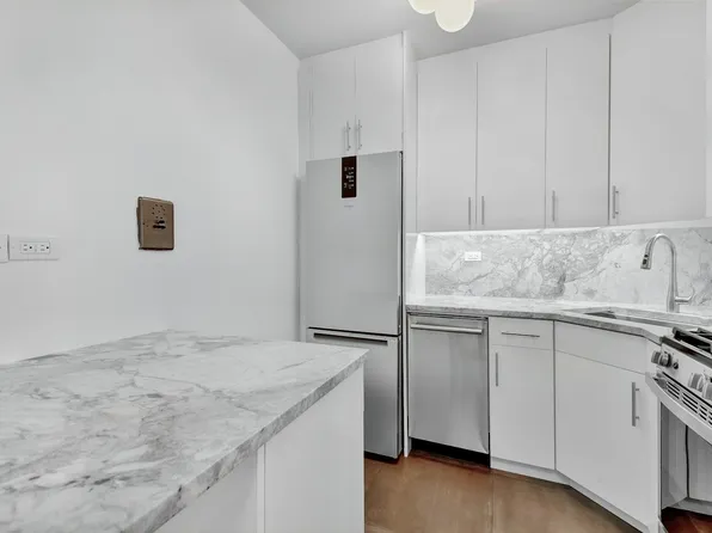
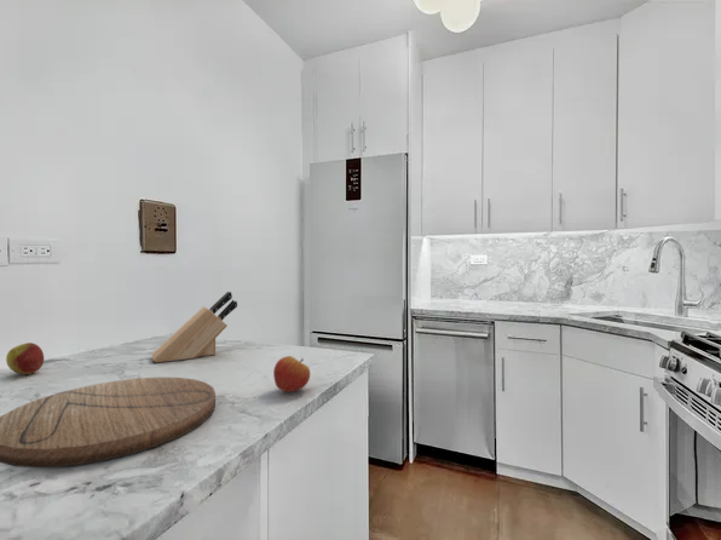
+ cutting board (116, 410)
+ knife block (196, 323)
+ apple (292, 373)
+ apple (25, 358)
